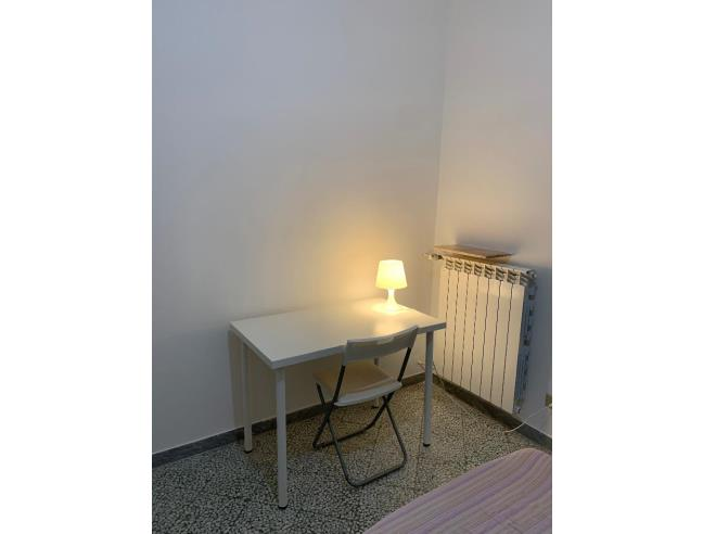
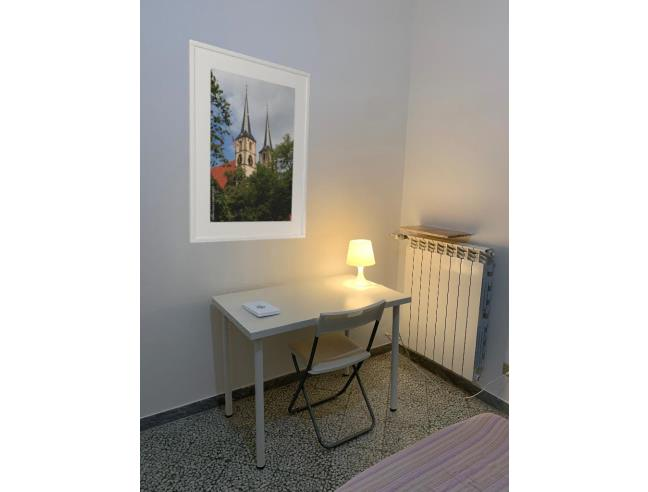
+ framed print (254, 151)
+ notepad (260, 308)
